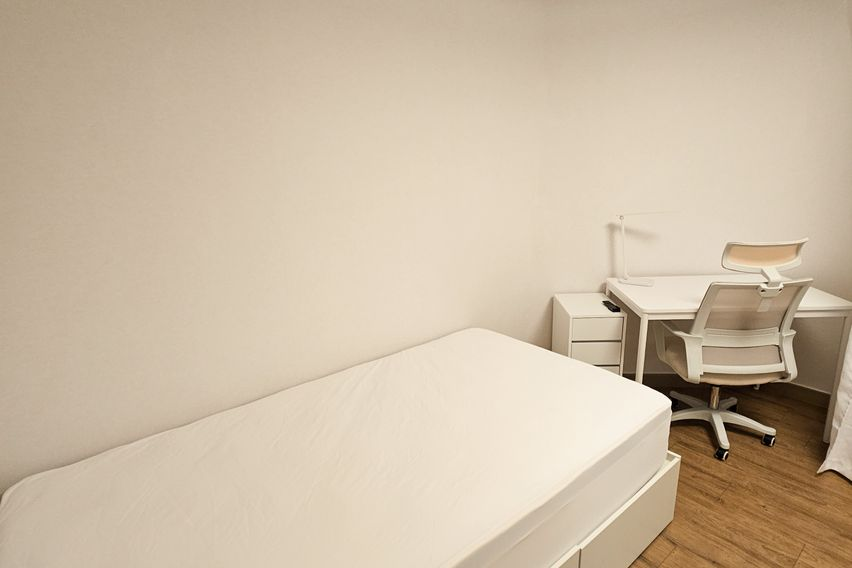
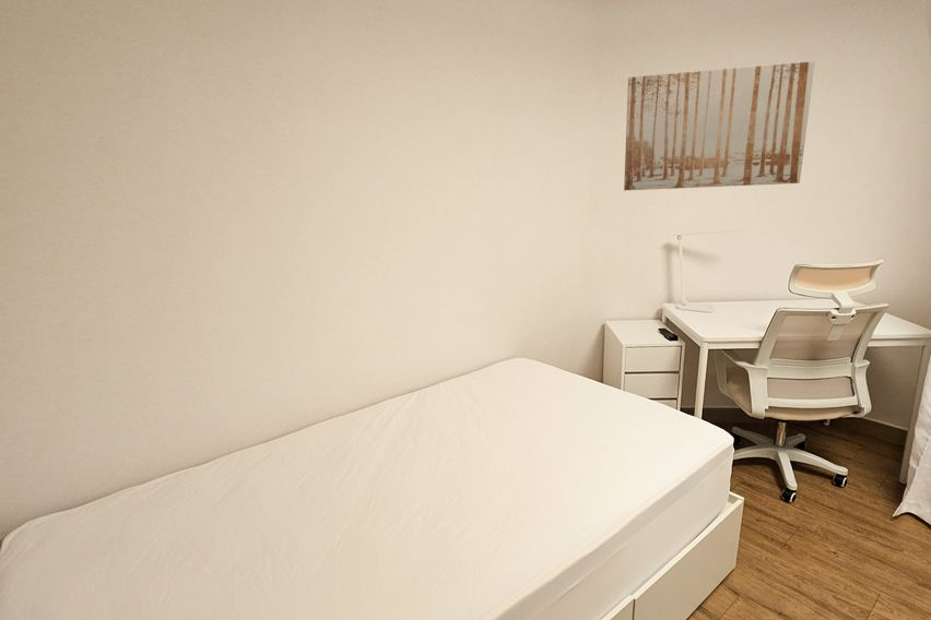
+ wall art (712, 130)
